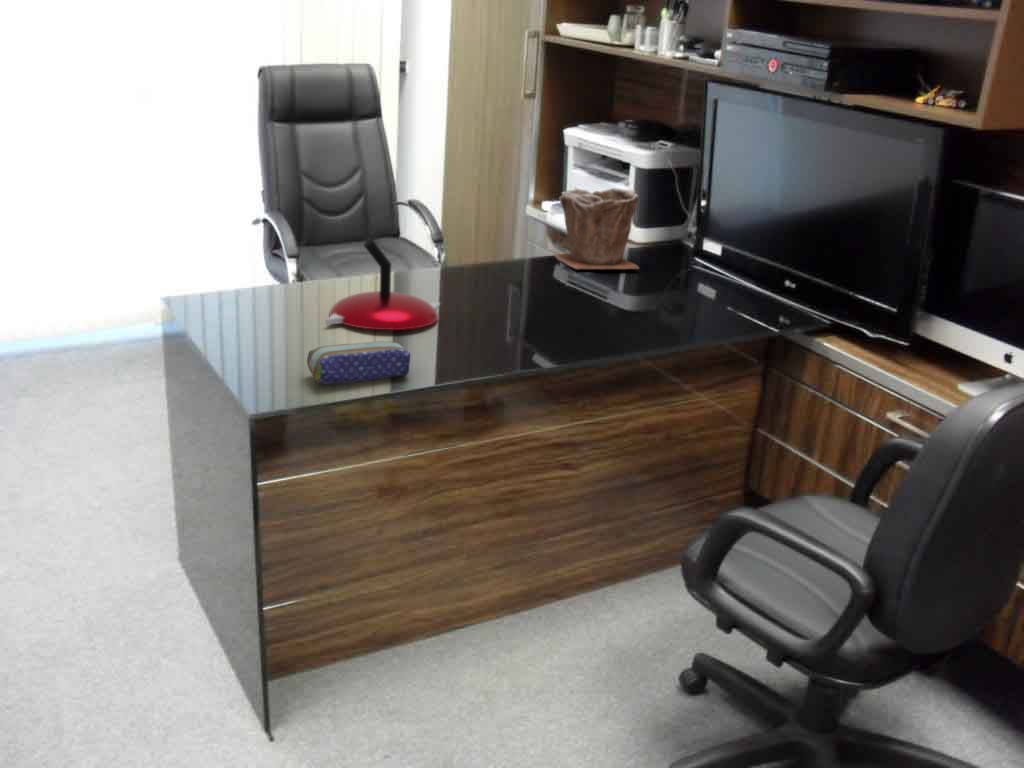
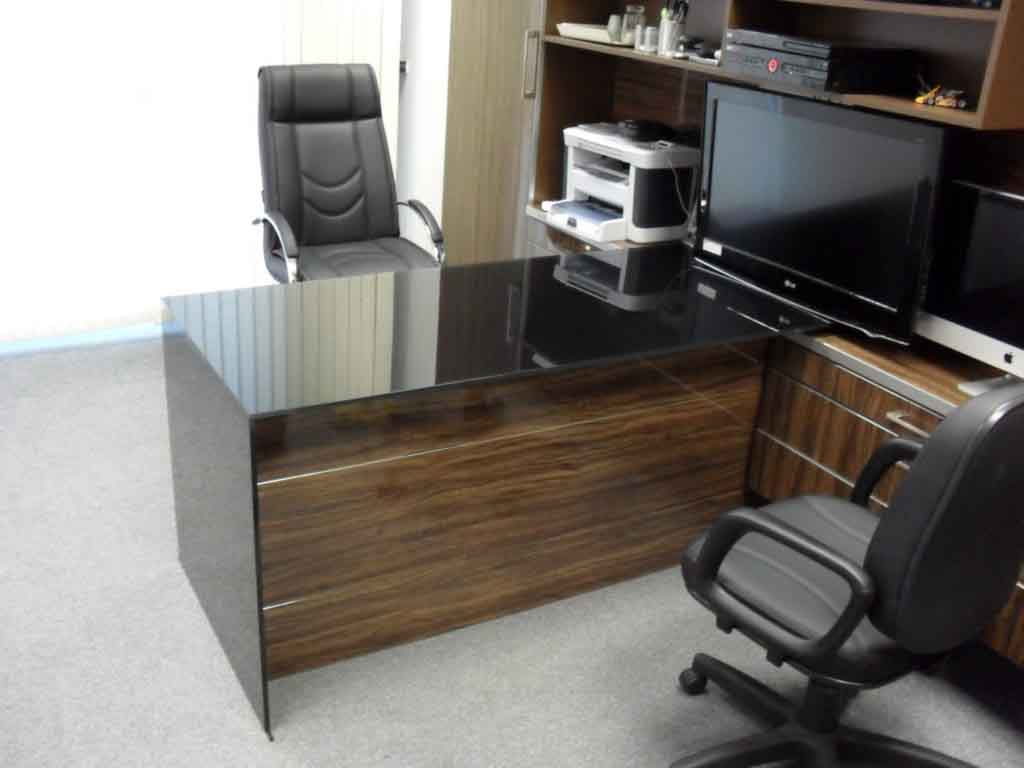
- plant pot (597, 226)
- desk lamp (385, 277)
- pencil case (358, 361)
